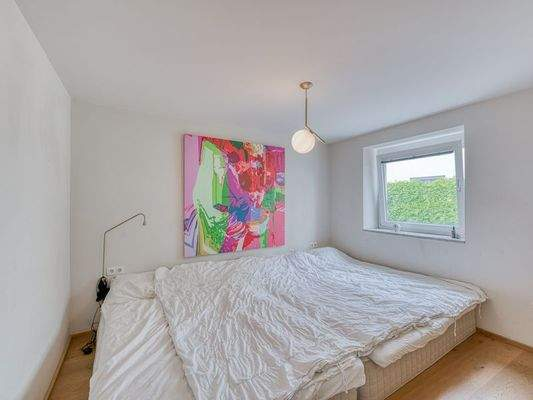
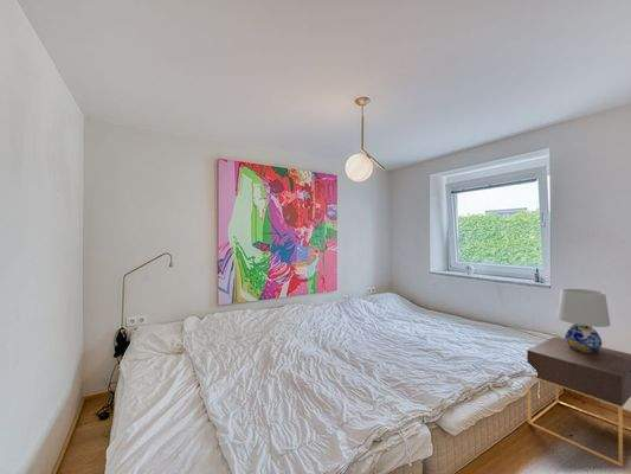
+ table lamp (582, 319)
+ nightstand (582, 390)
